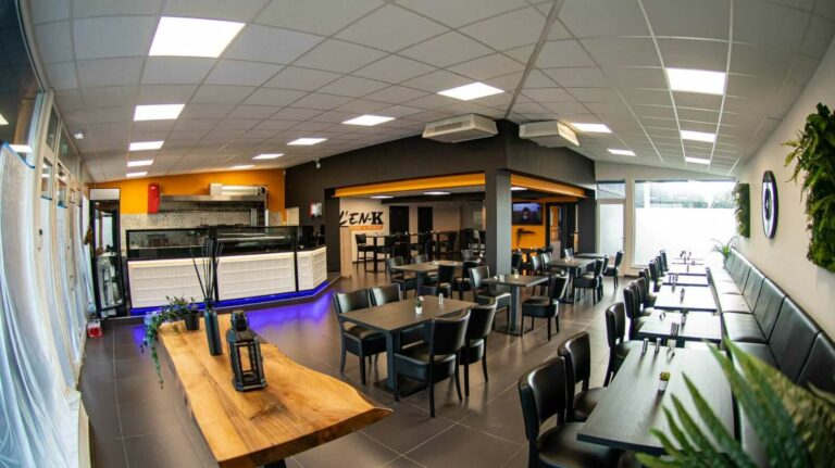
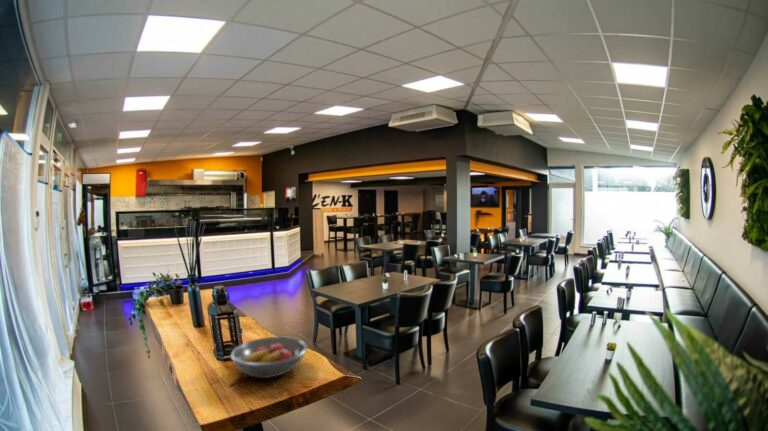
+ fruit bowl (270, 356)
